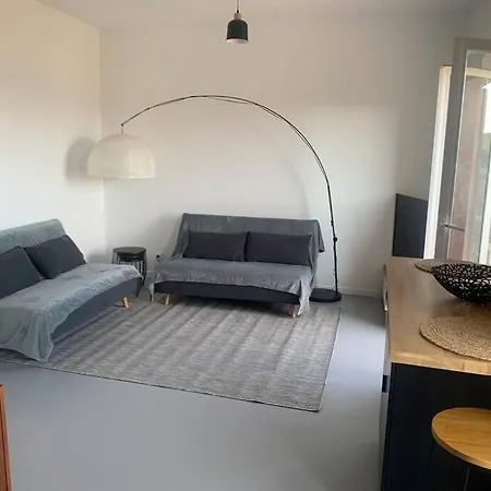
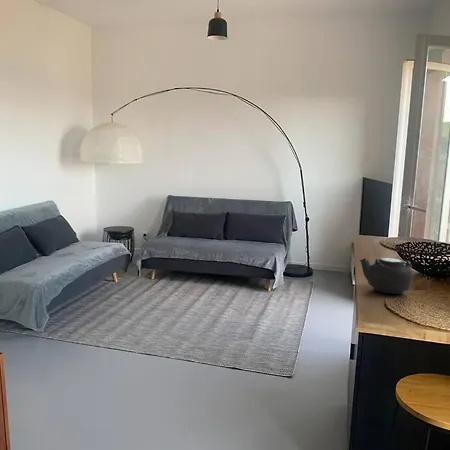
+ teapot (385, 275)
